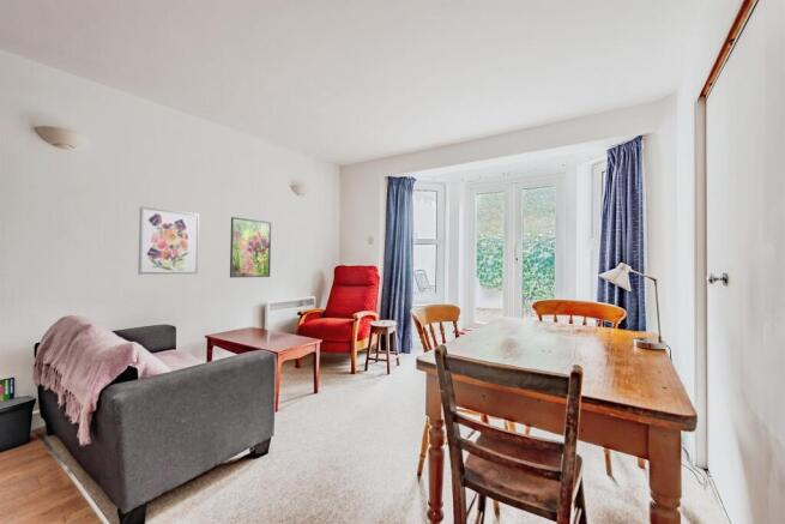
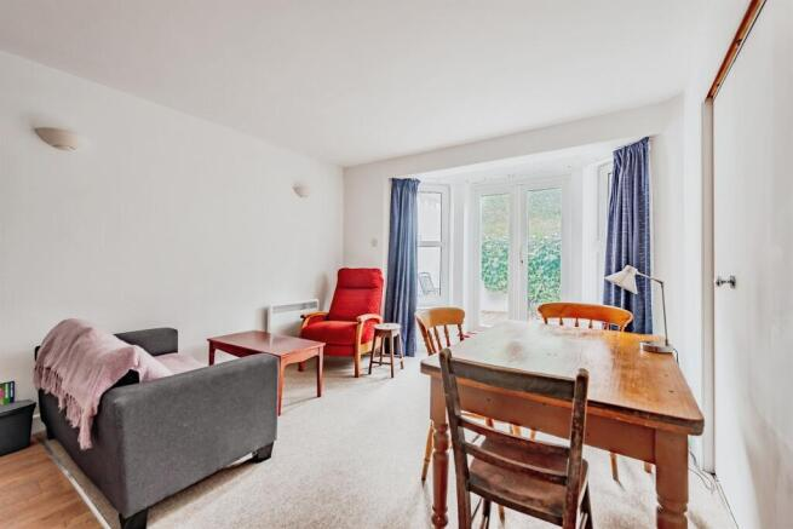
- wall art (170, 242)
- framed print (250, 248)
